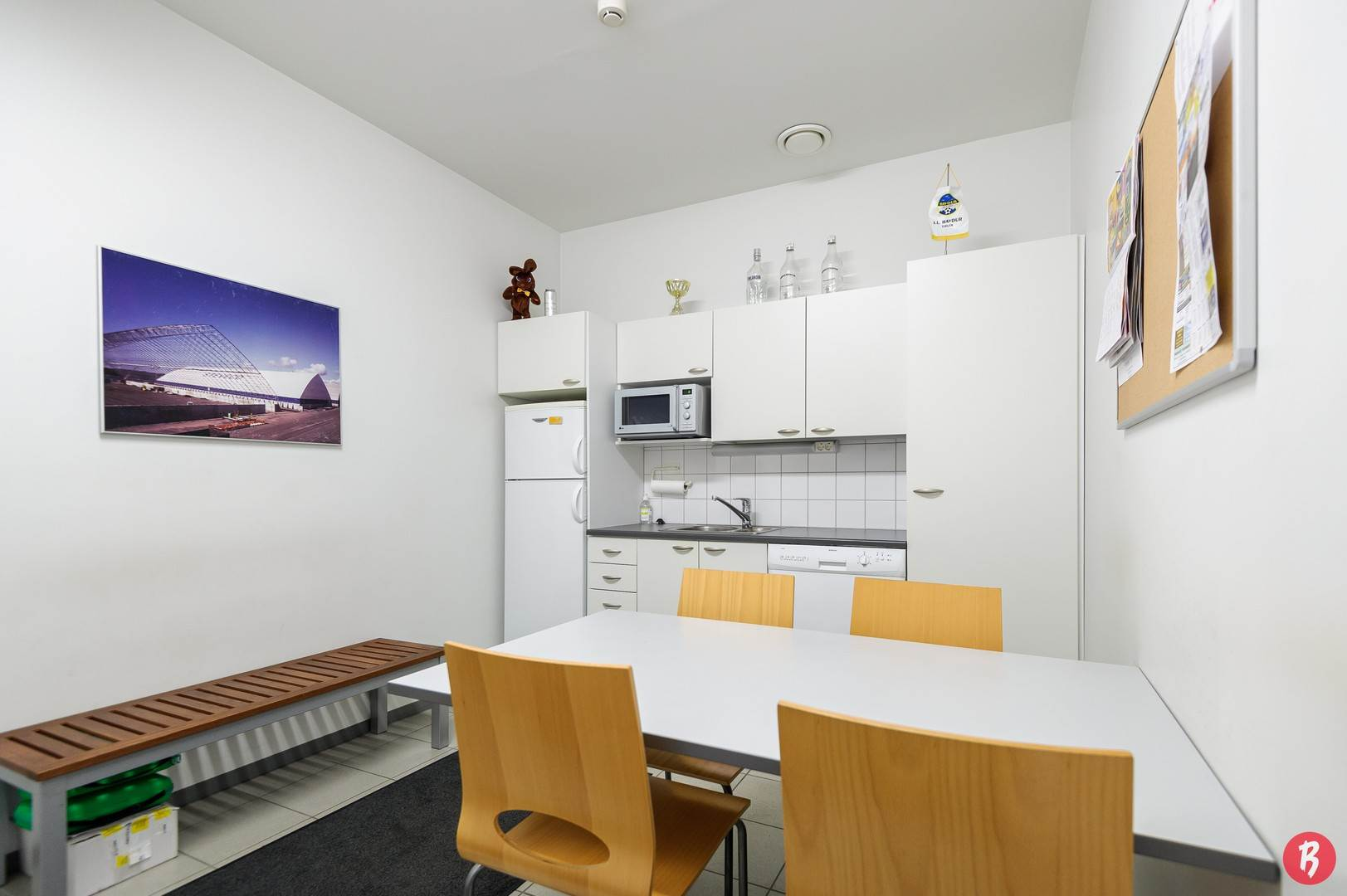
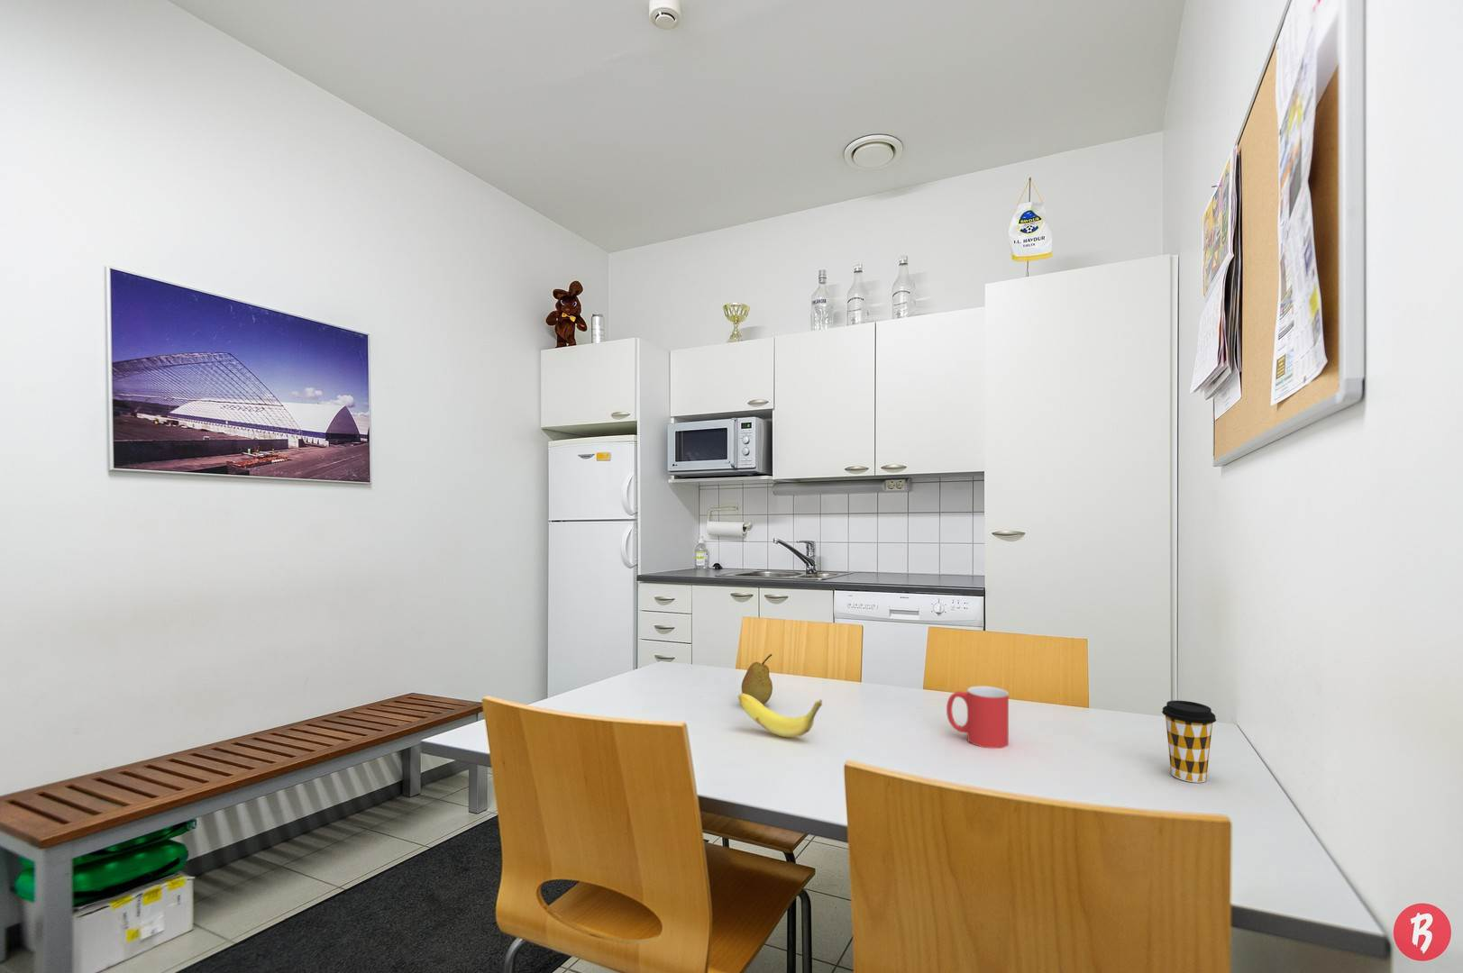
+ mug (976, 713)
+ coffee cup (1188, 741)
+ banana (778, 715)
+ fruit (757, 680)
